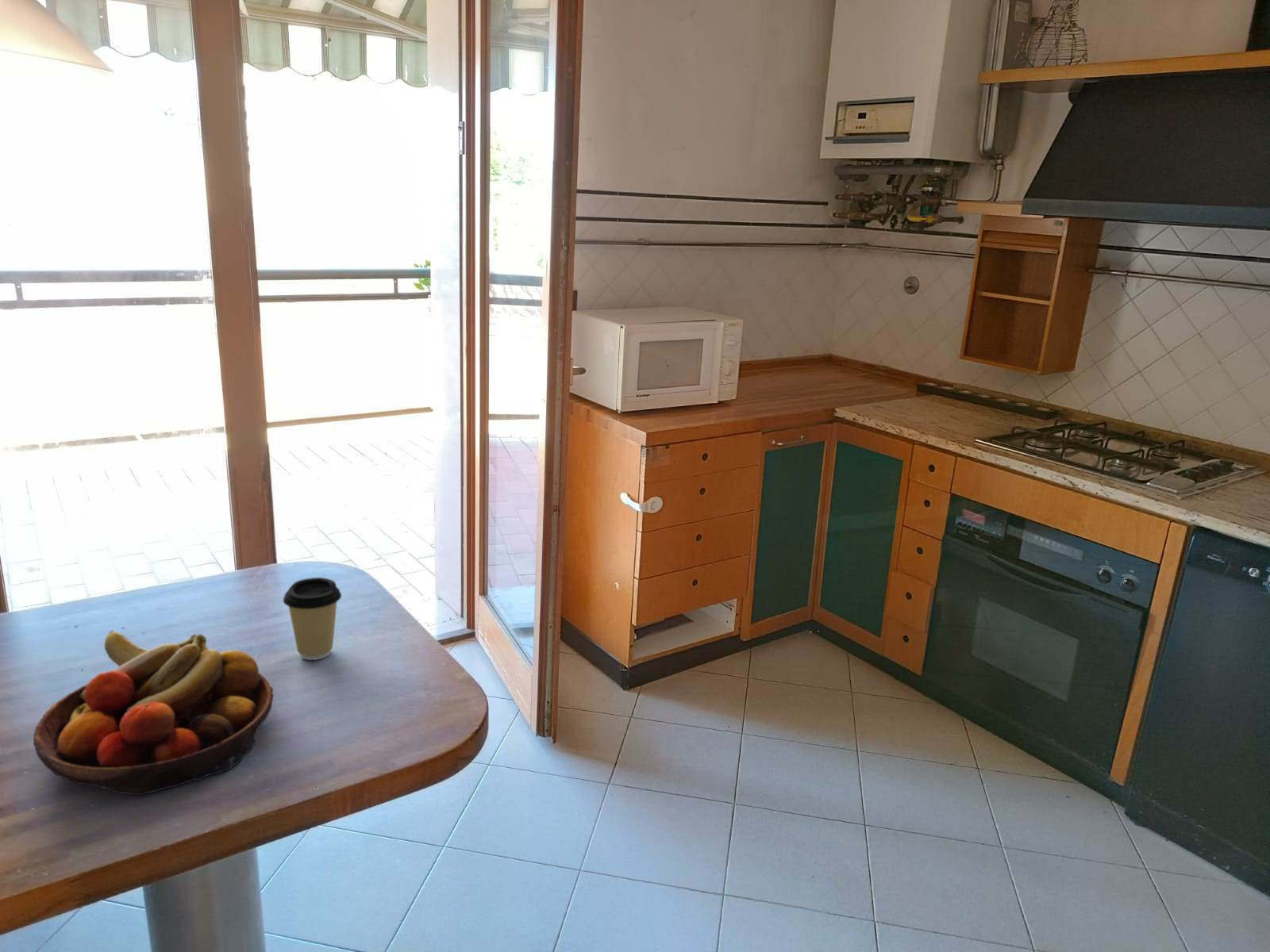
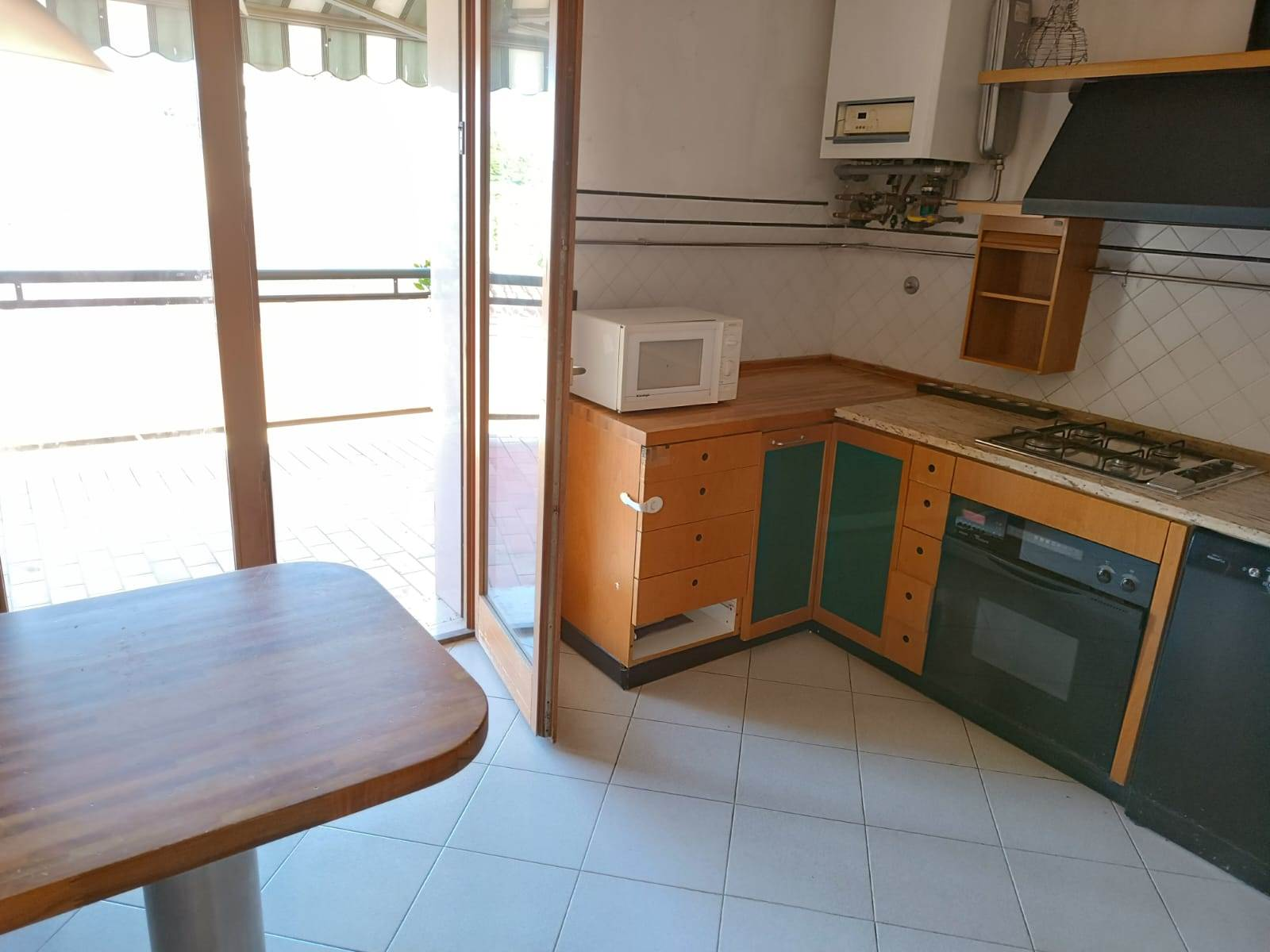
- fruit bowl (156, 700)
- coffee cup (314, 620)
